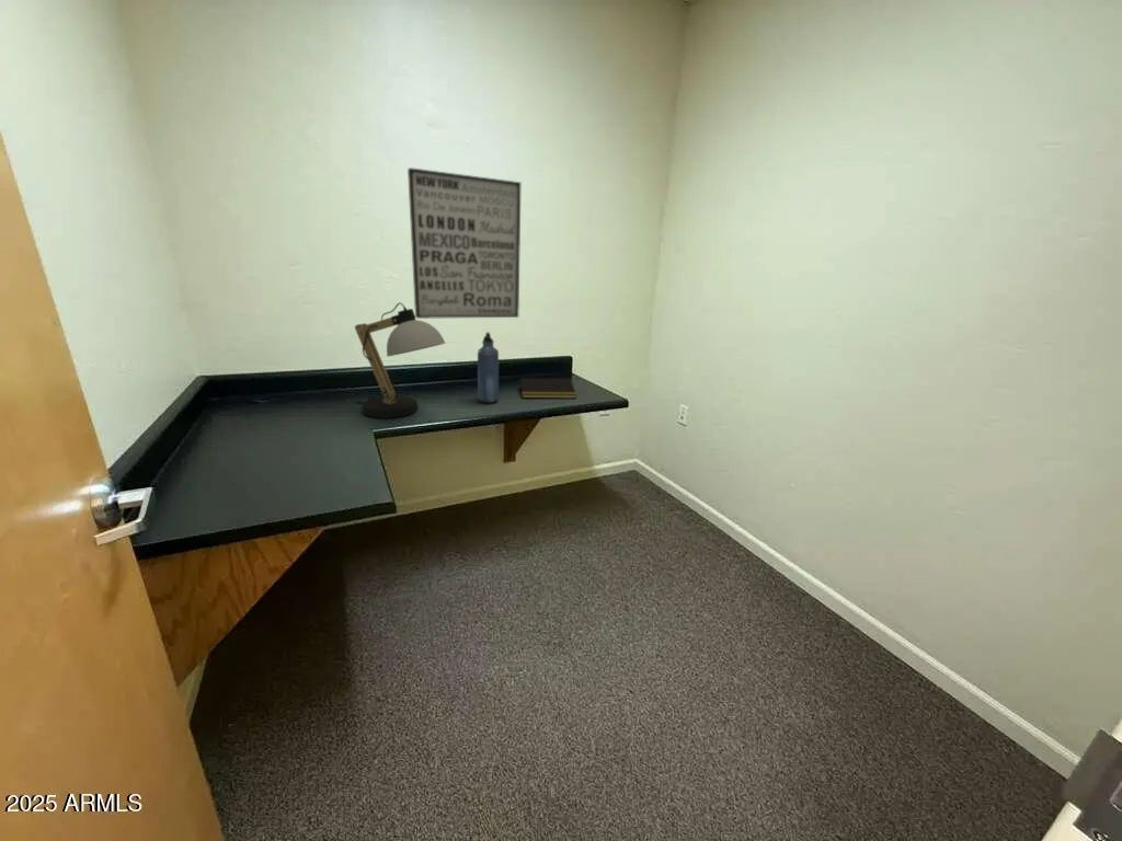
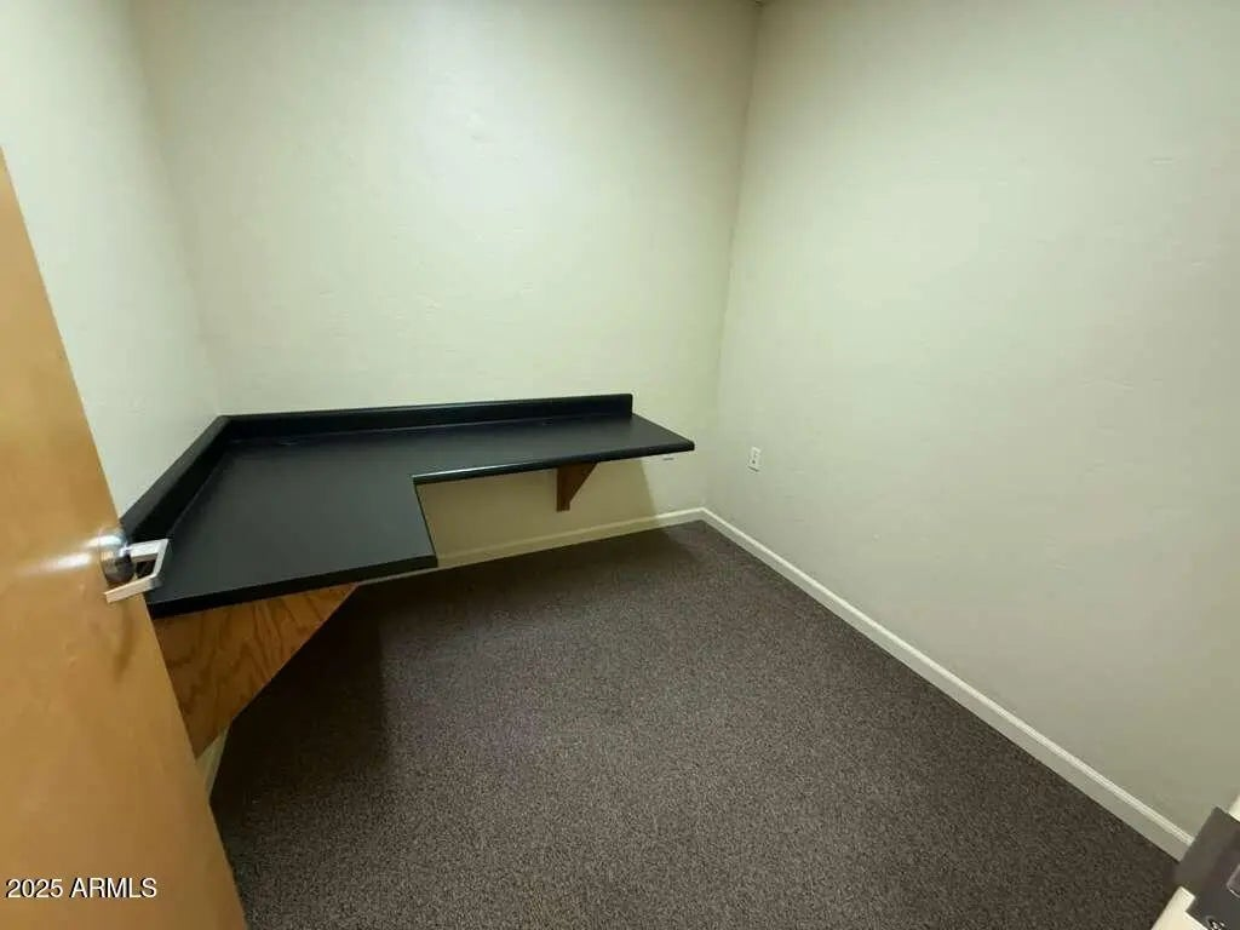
- notepad (547, 388)
- desk lamp (393, 355)
- water bottle (488, 367)
- wall art (468, 250)
